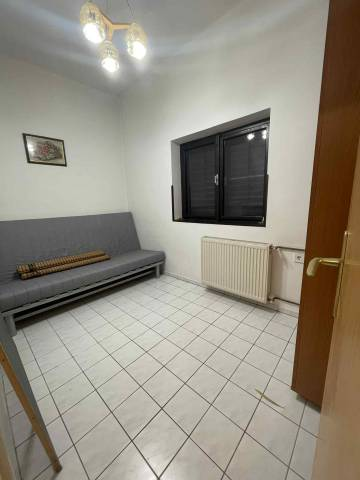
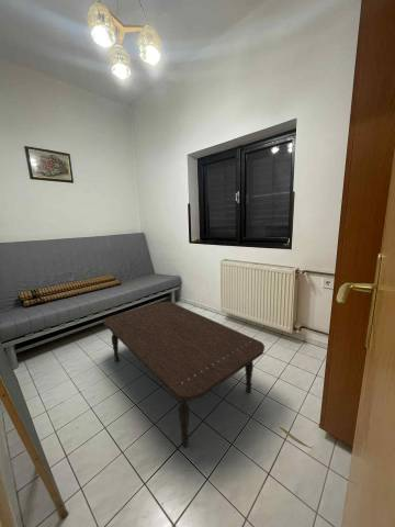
+ coffee table (173, 352)
